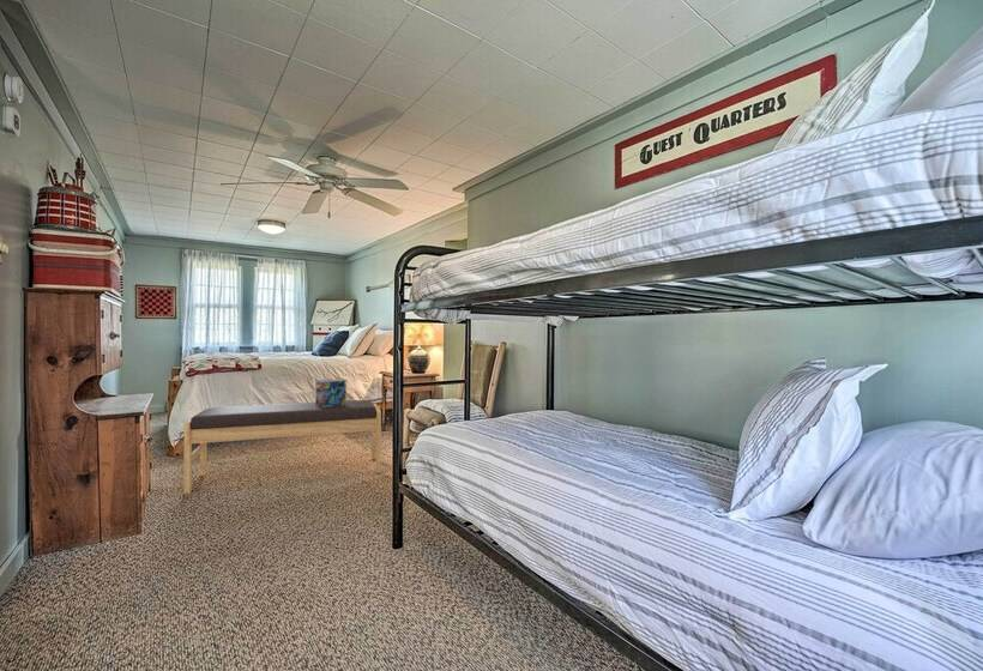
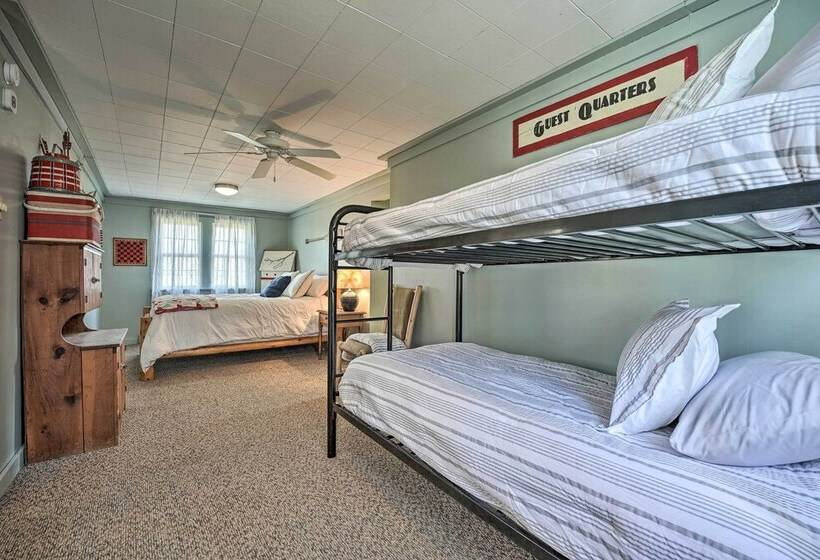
- decorative box (330, 392)
- bench (291, 435)
